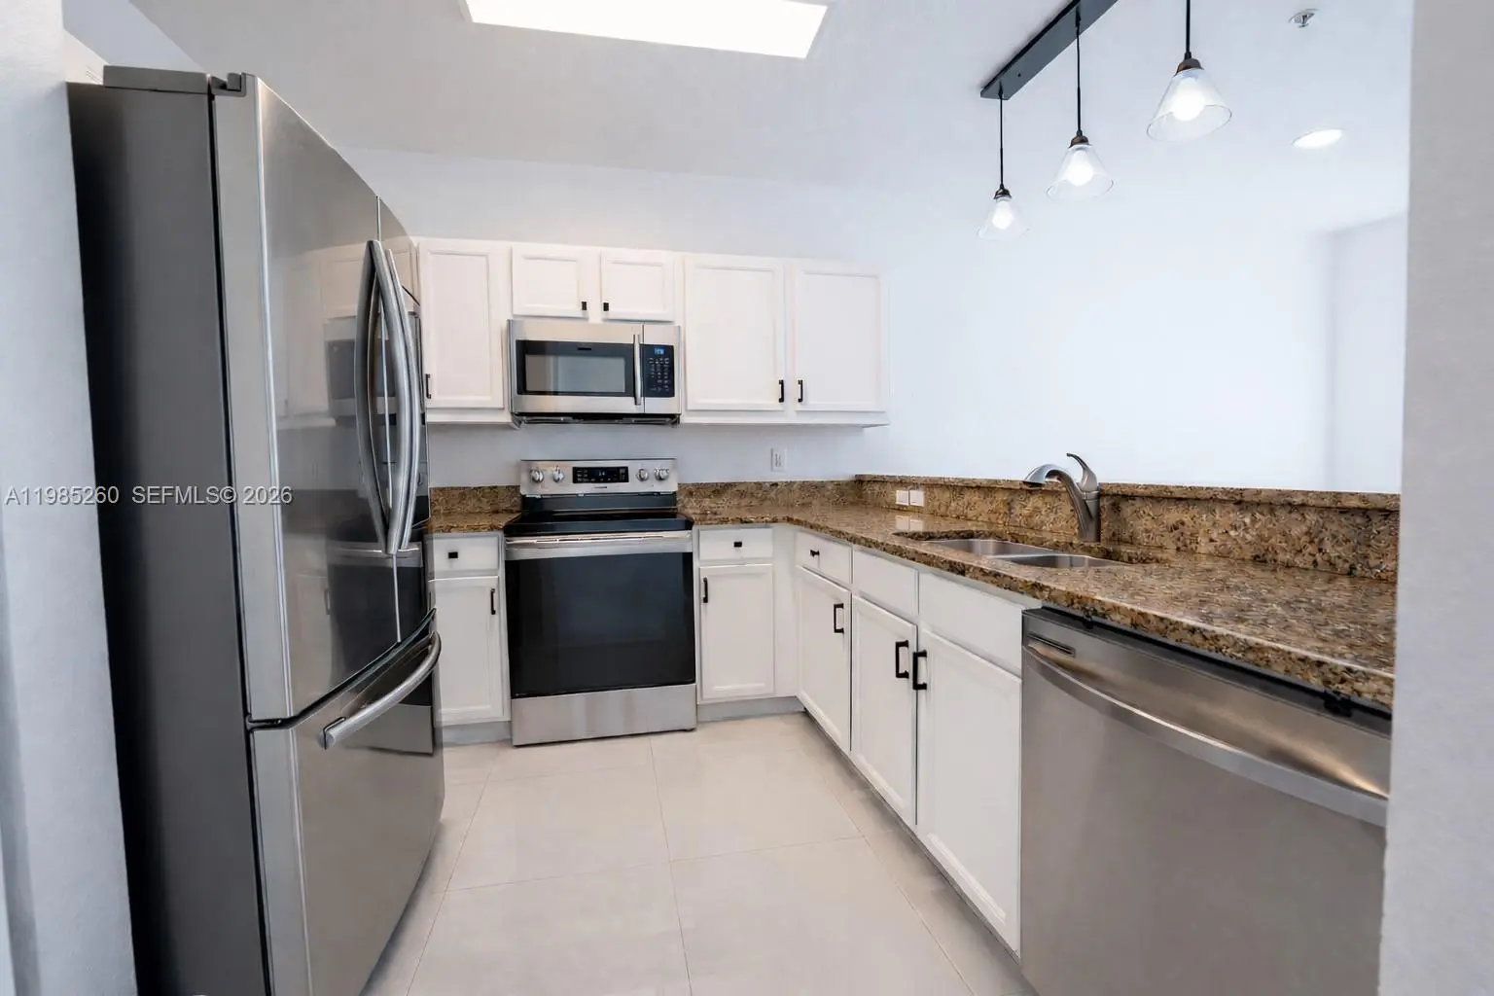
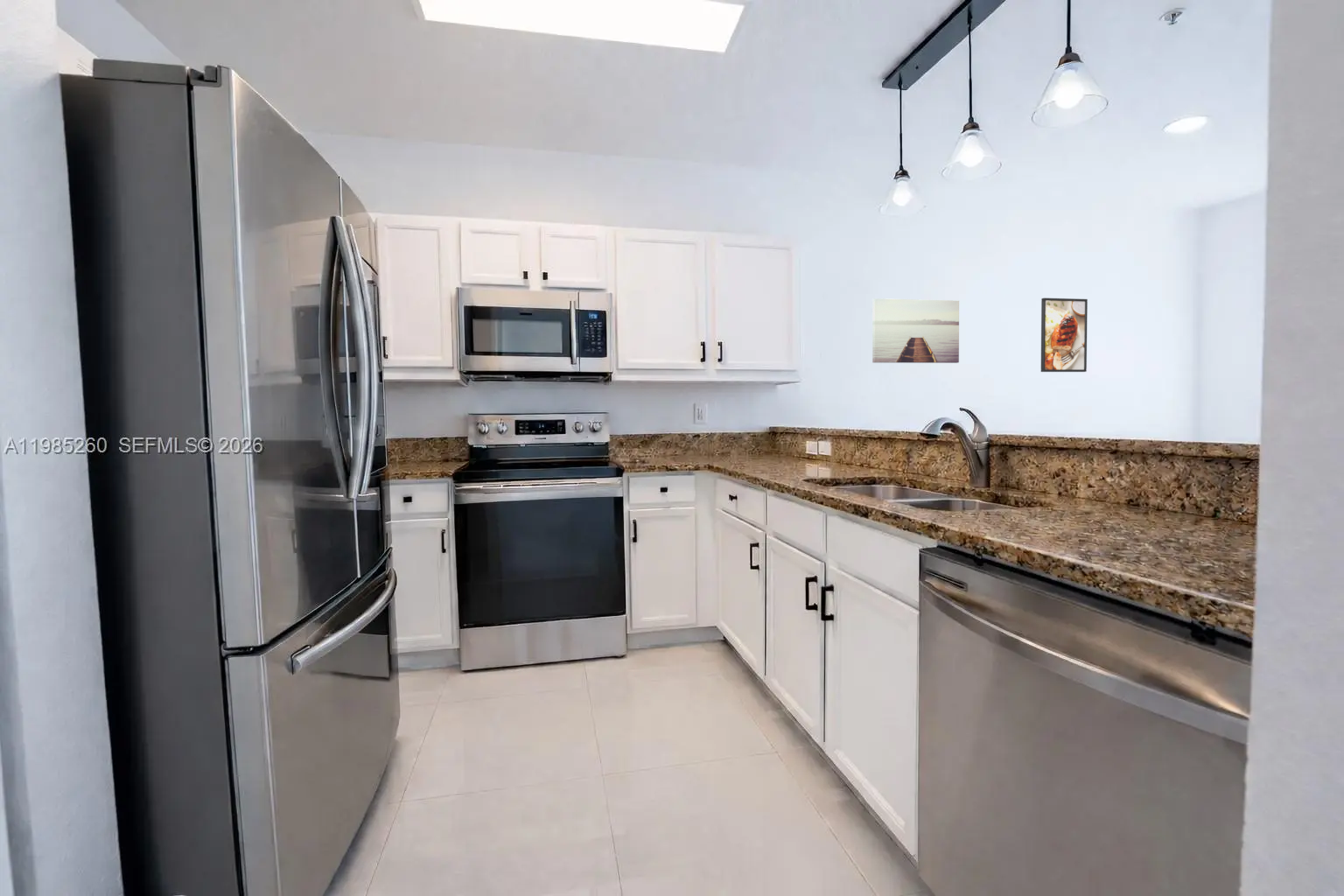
+ wall art (916, 331)
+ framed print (1064, 335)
